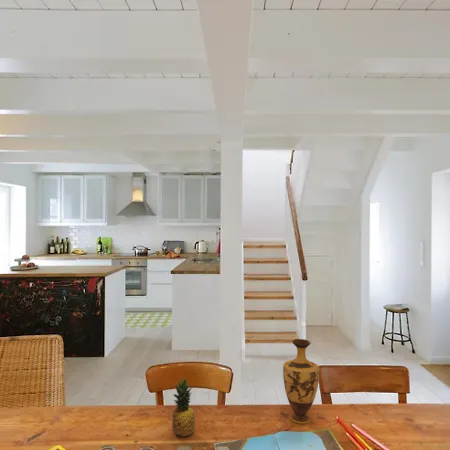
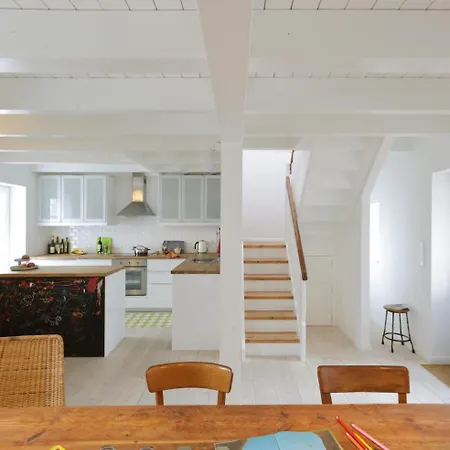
- fruit (183, 405)
- vase (300, 379)
